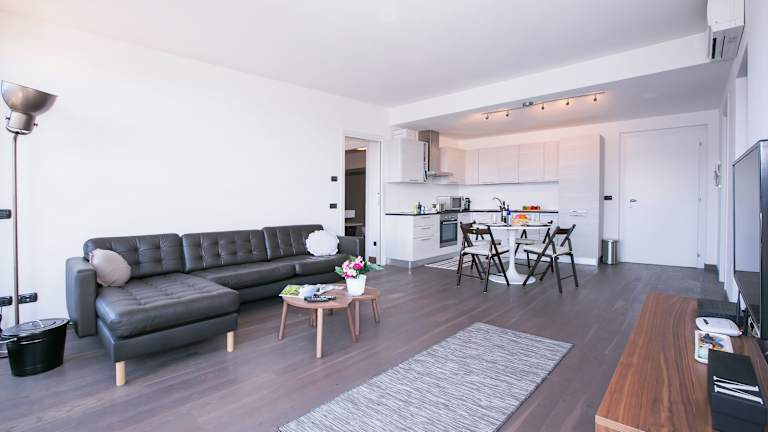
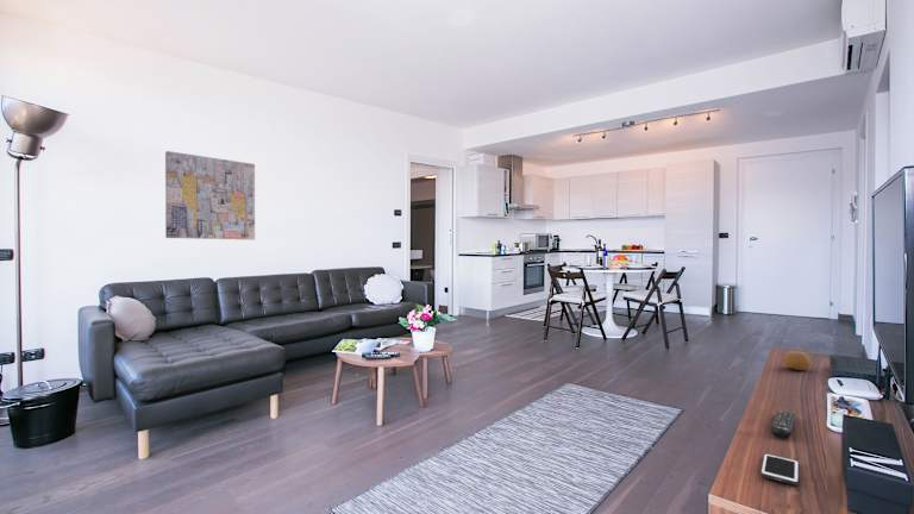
+ cell phone (780, 468)
+ remote control (783, 422)
+ wall art (213, 198)
+ fruit (796, 359)
